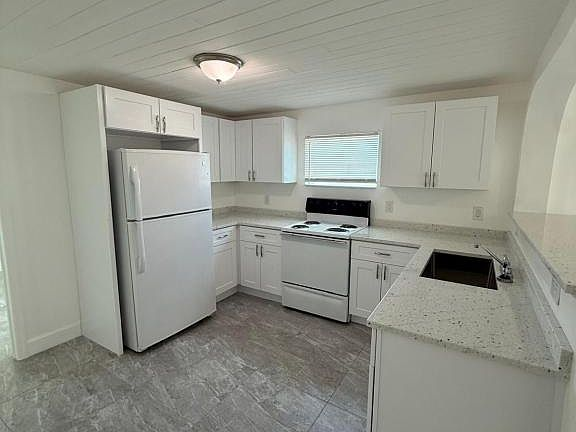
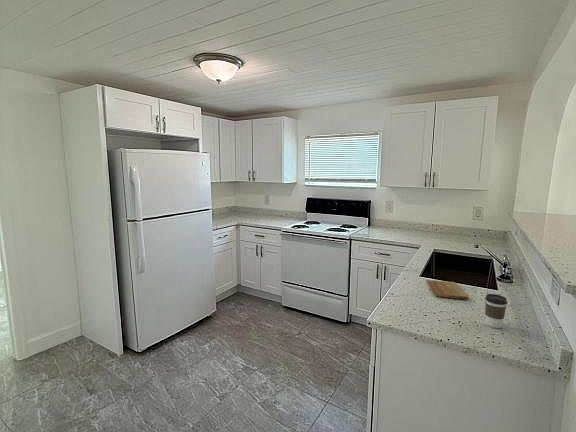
+ cutting board (445, 288)
+ coffee cup (494, 310)
